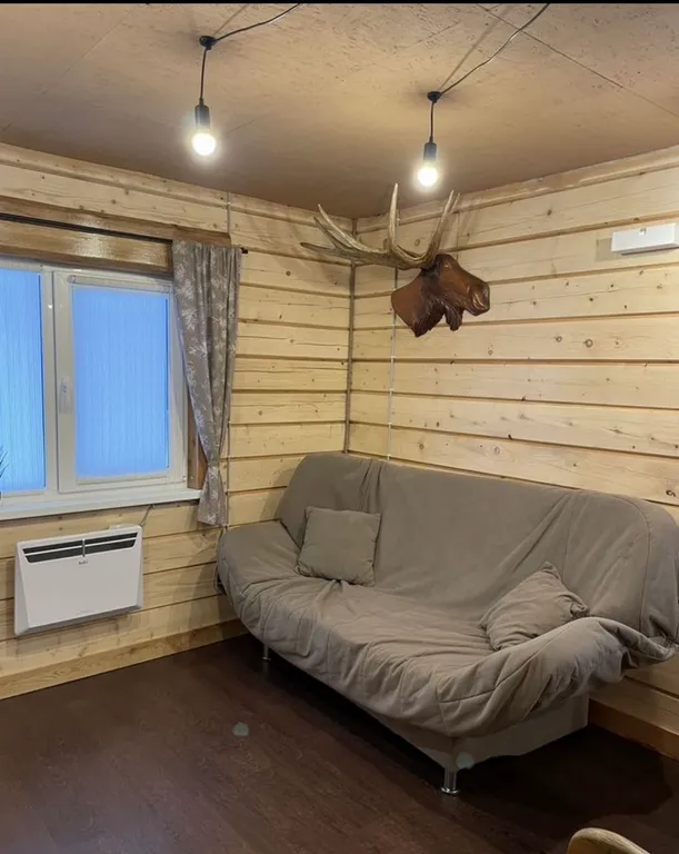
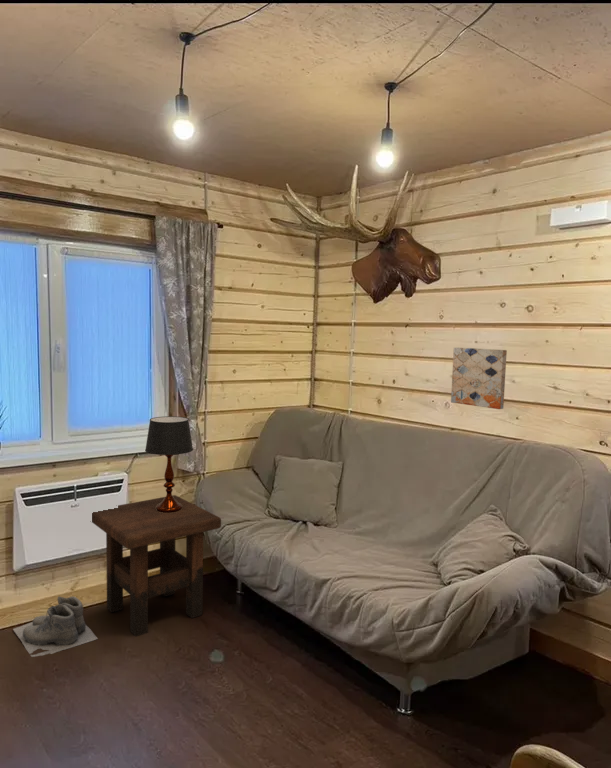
+ wall art (477, 377)
+ table lamp (169, 464)
+ side table (154, 563)
+ boots (54, 616)
